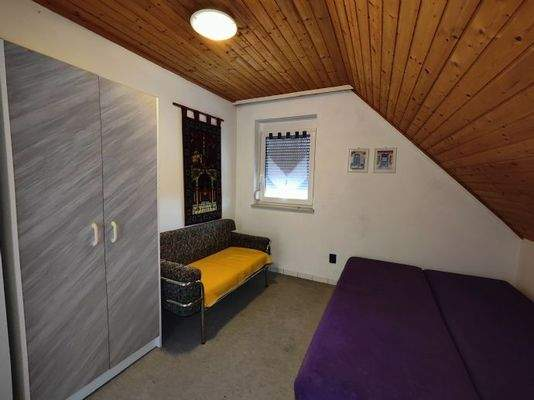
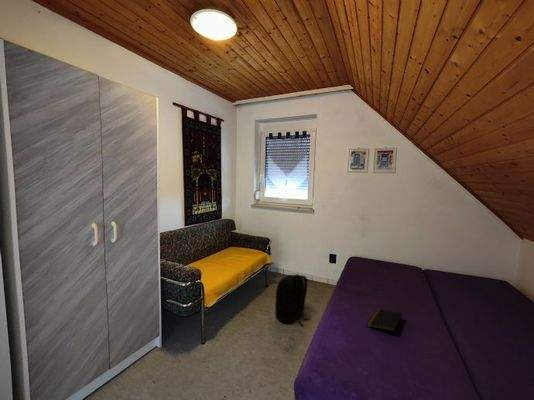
+ backpack (294, 295)
+ notepad (384, 319)
